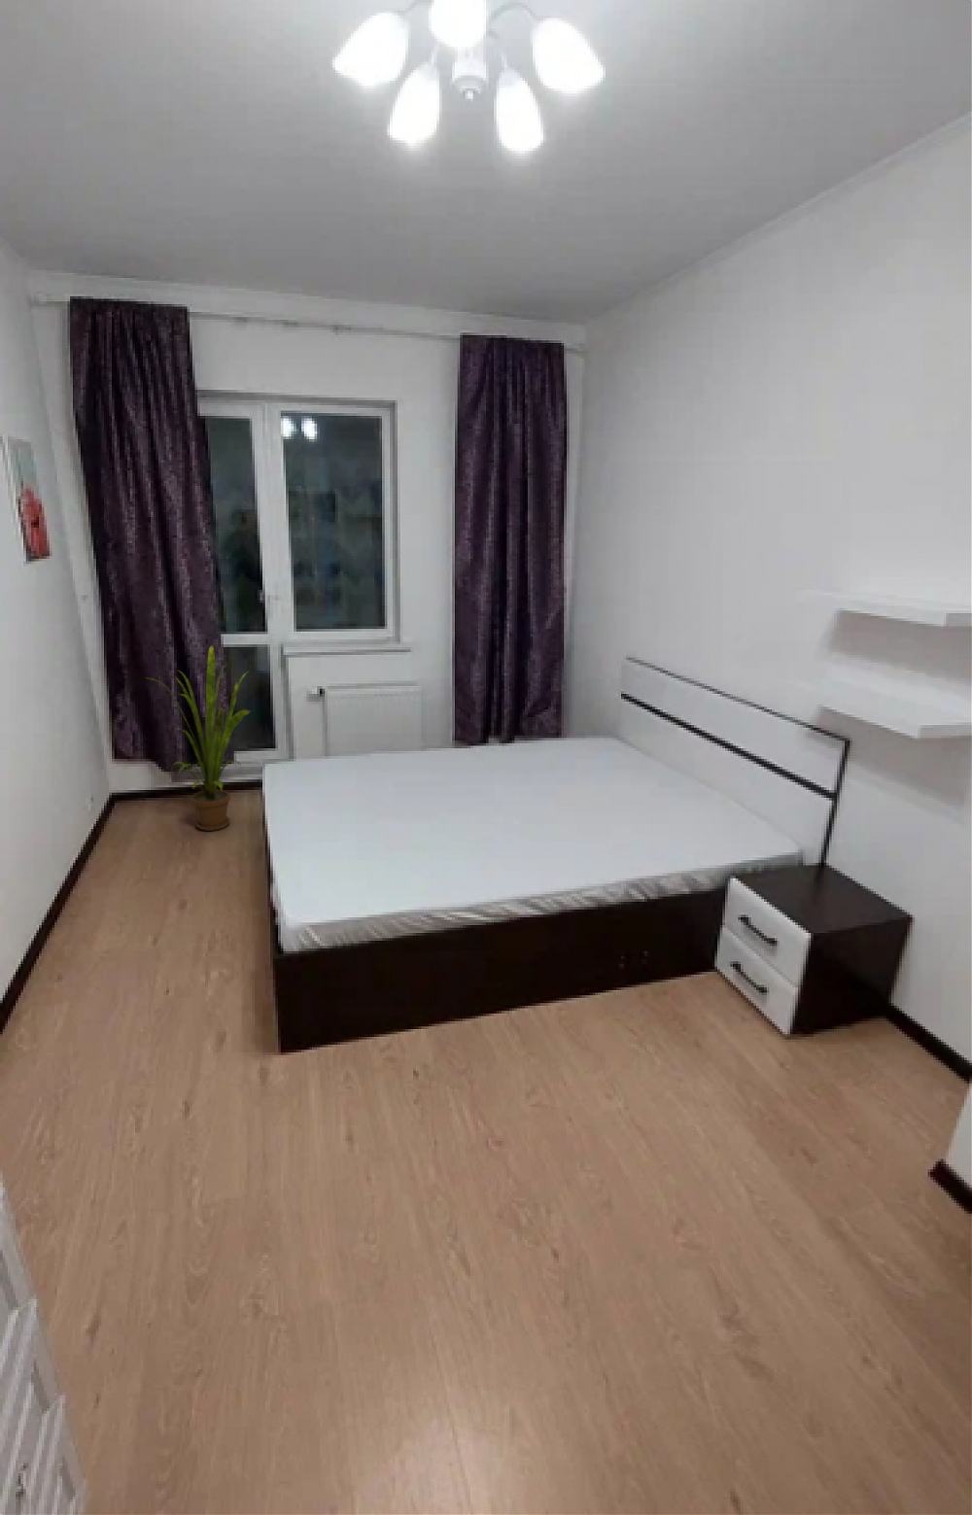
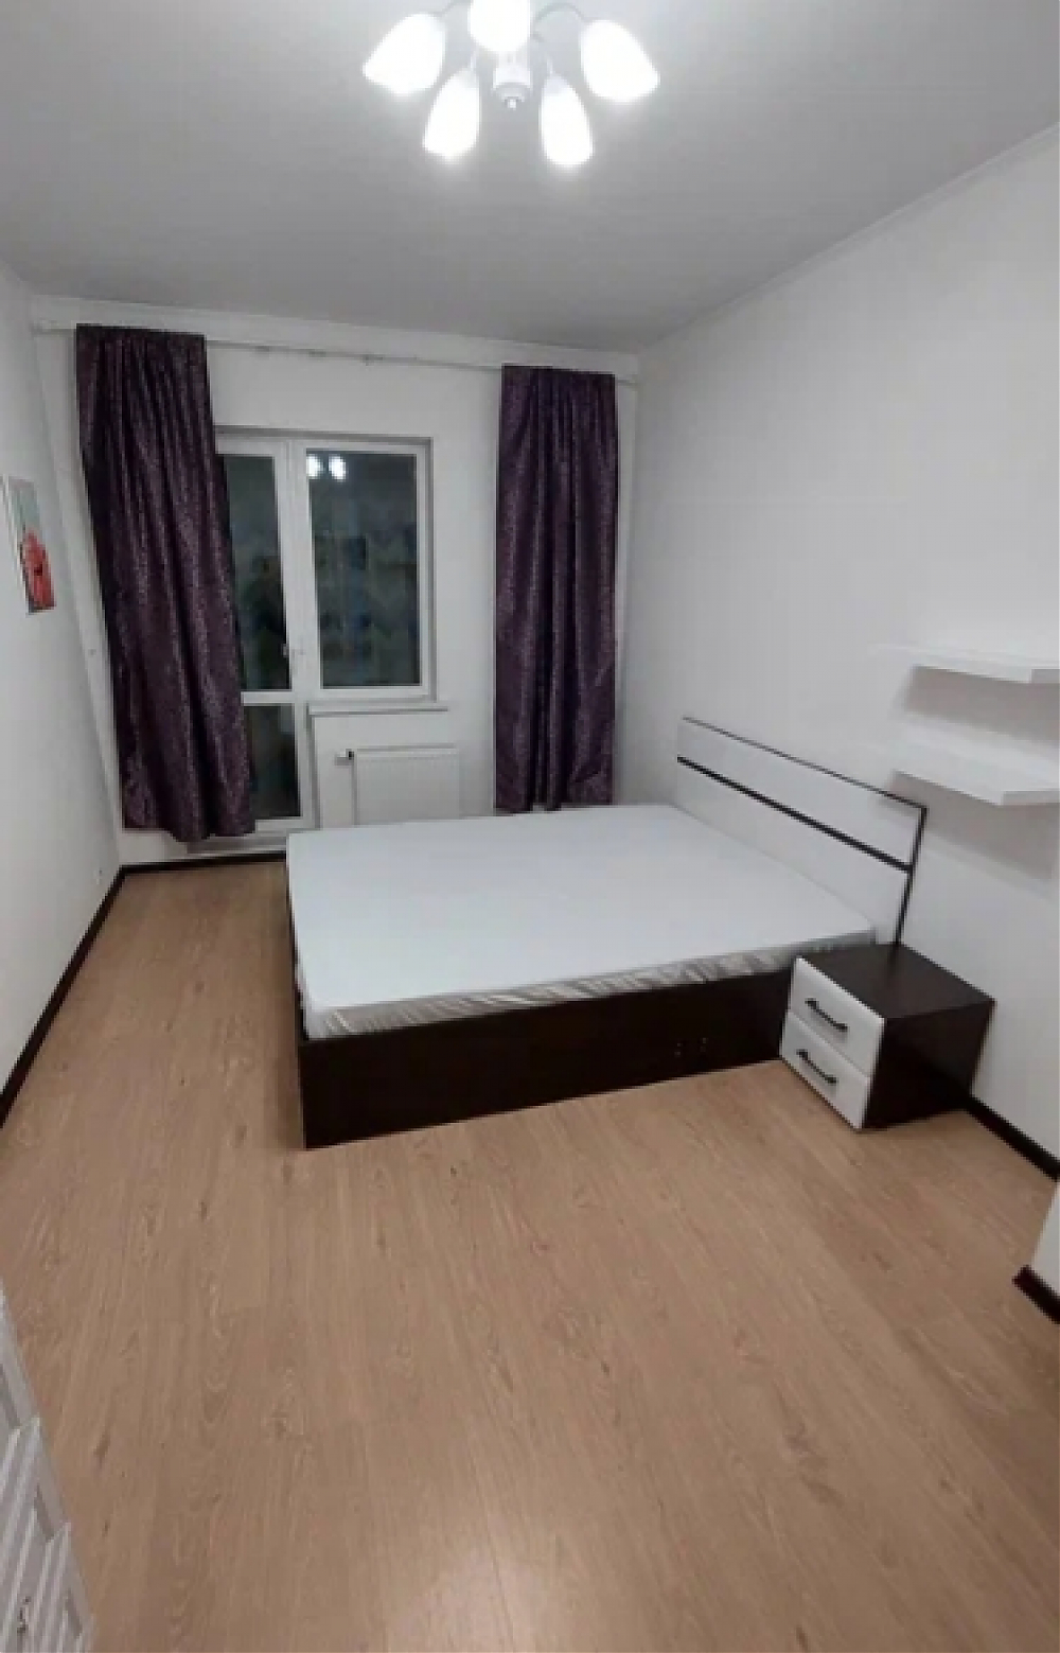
- house plant (203, 741)
